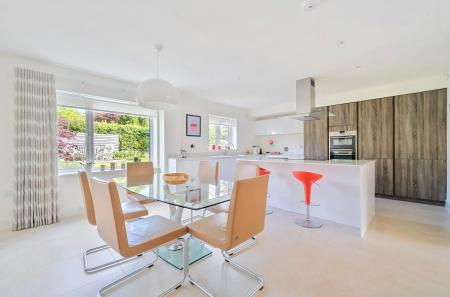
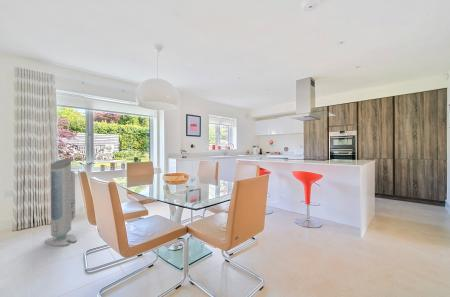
+ air purifier (61, 199)
